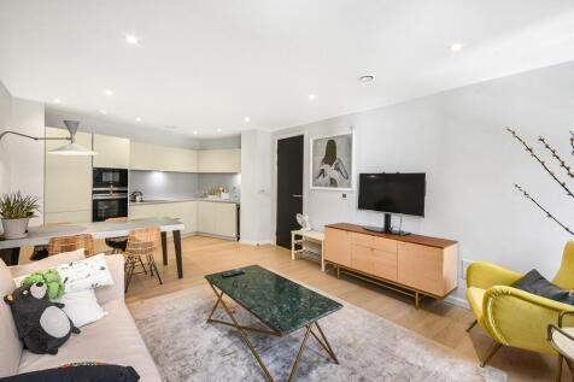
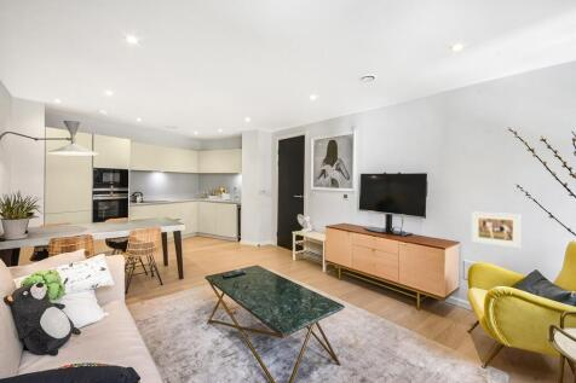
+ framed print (495, 228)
